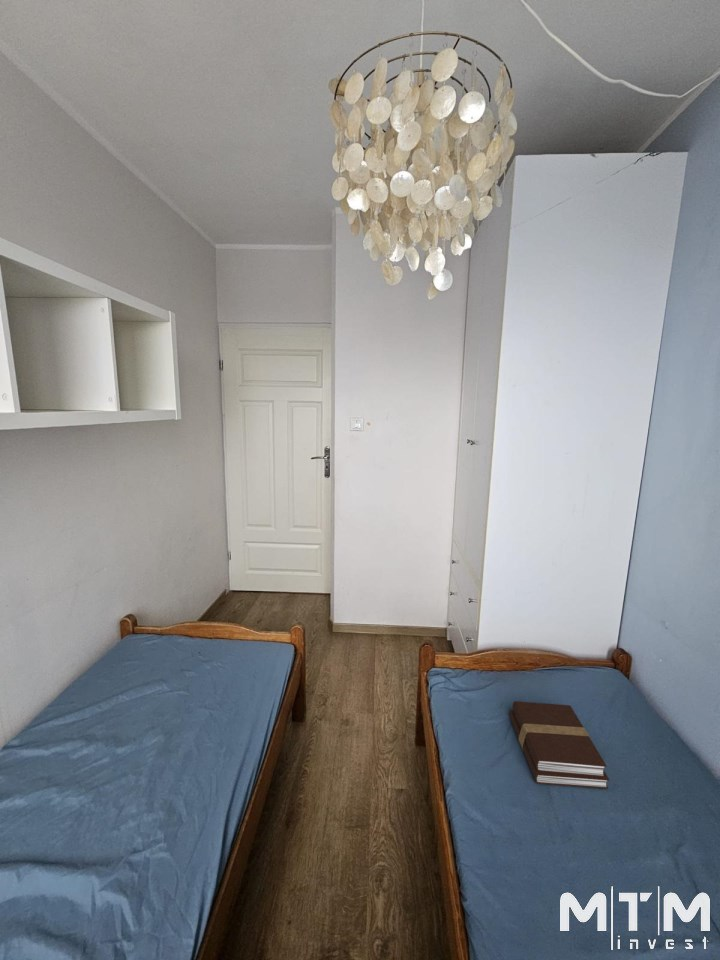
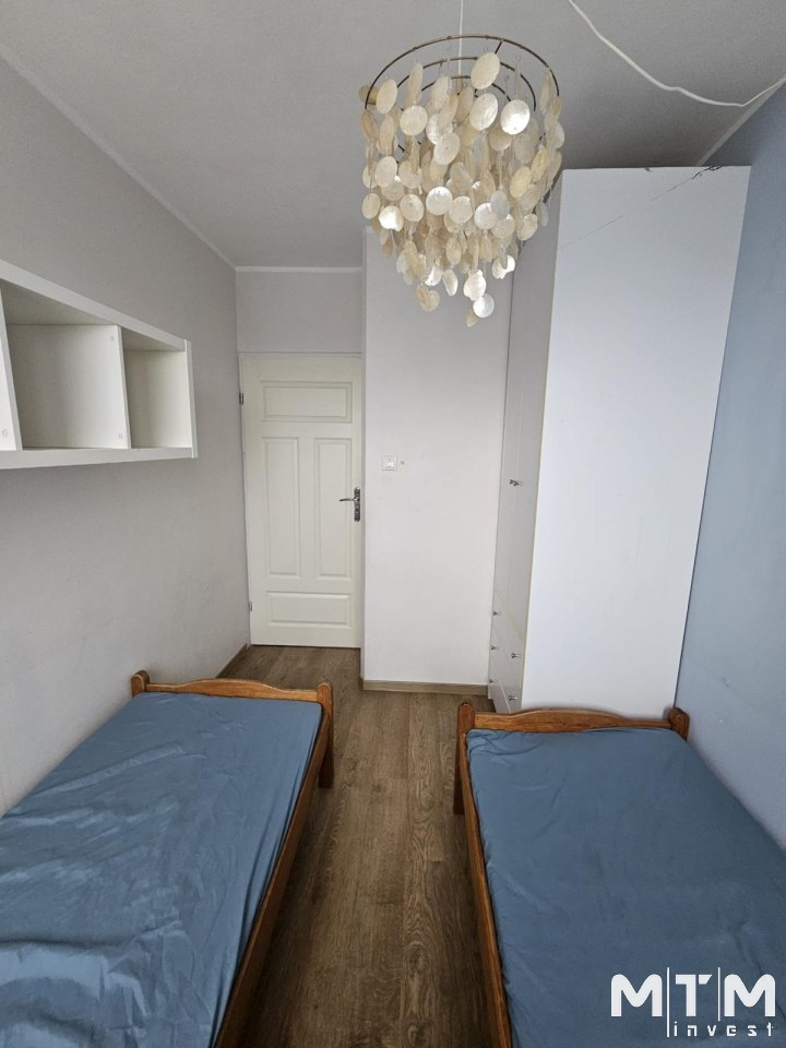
- book (554, 739)
